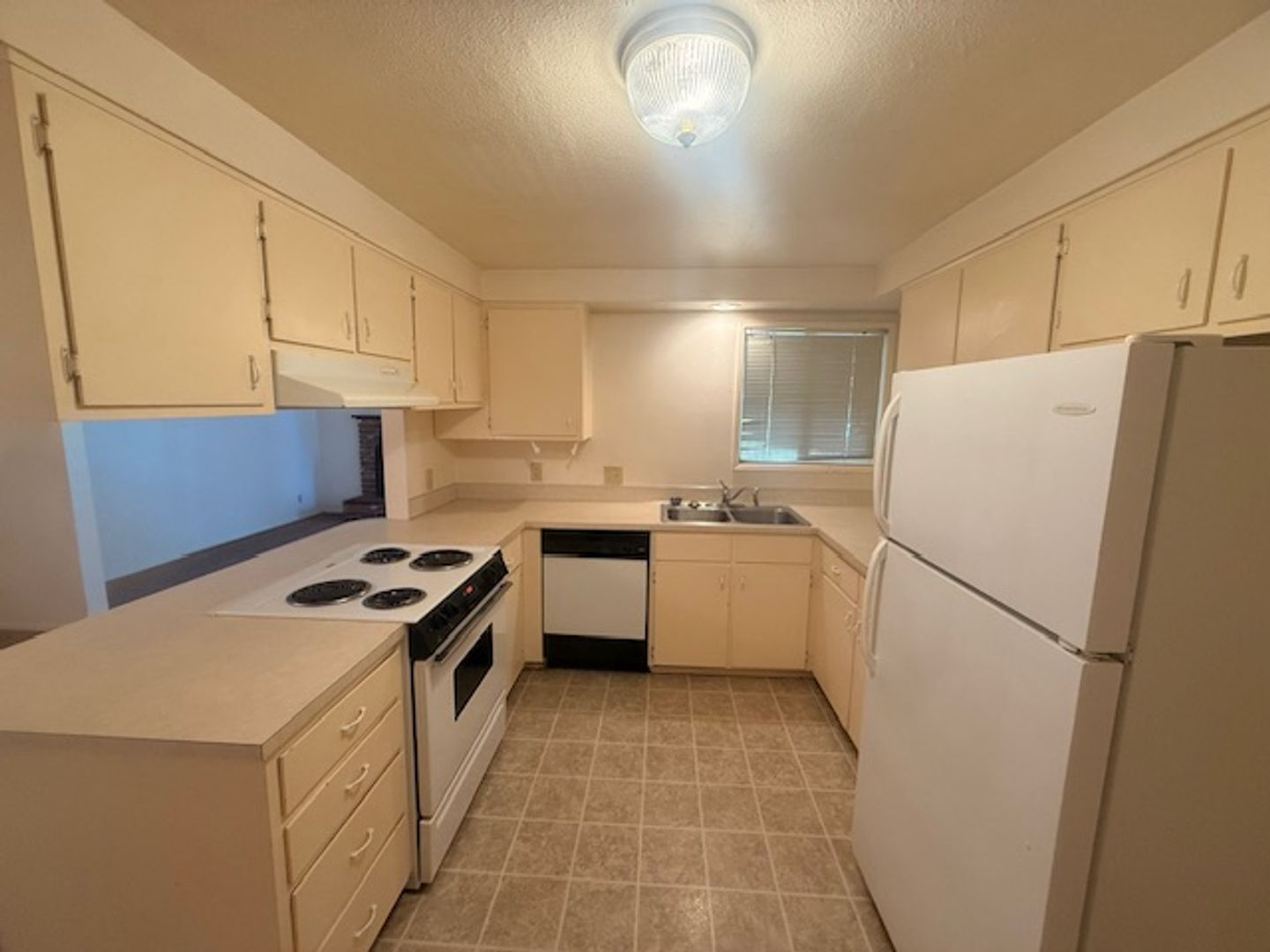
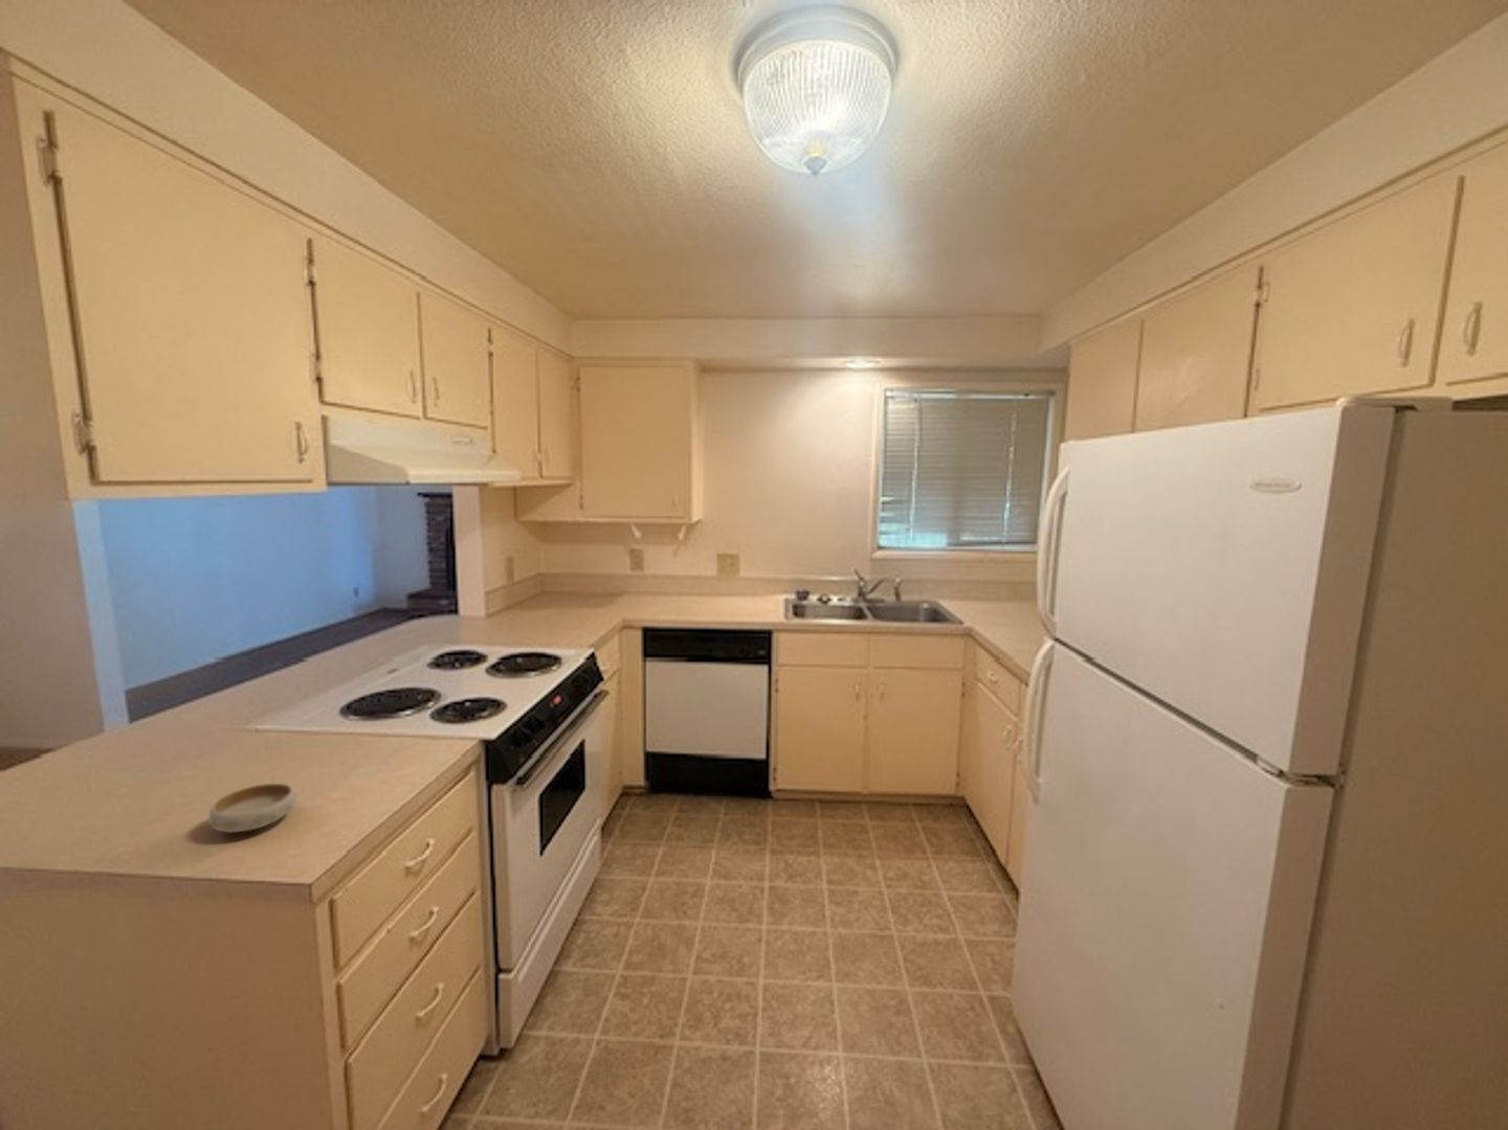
+ bowl (253, 808)
